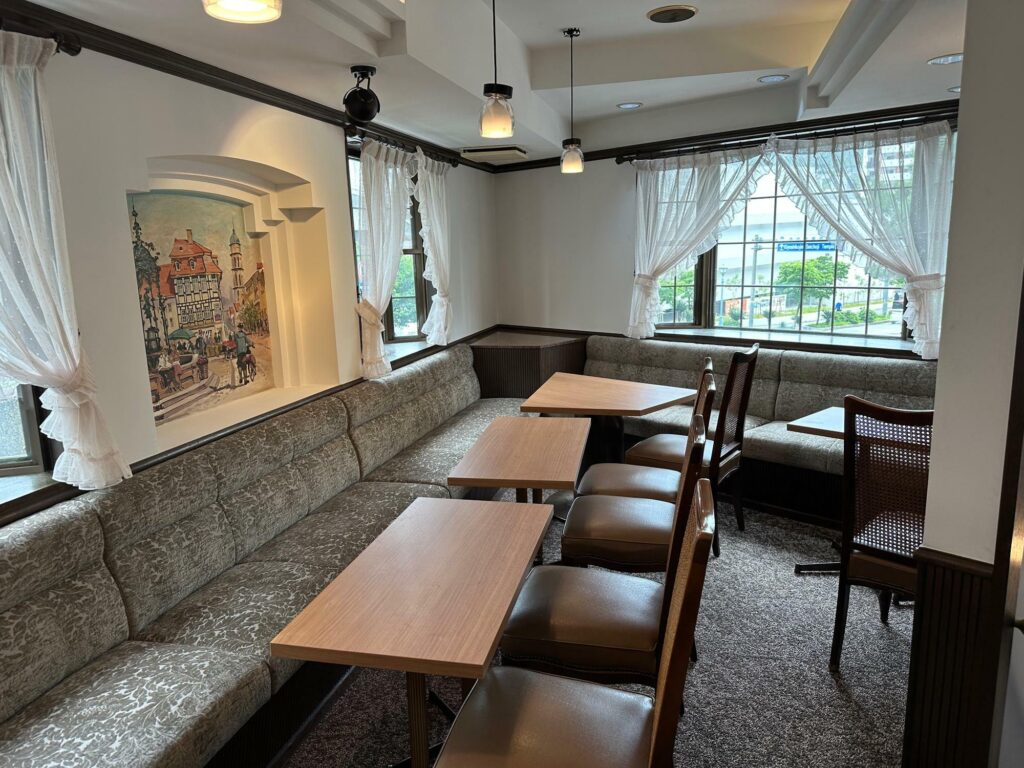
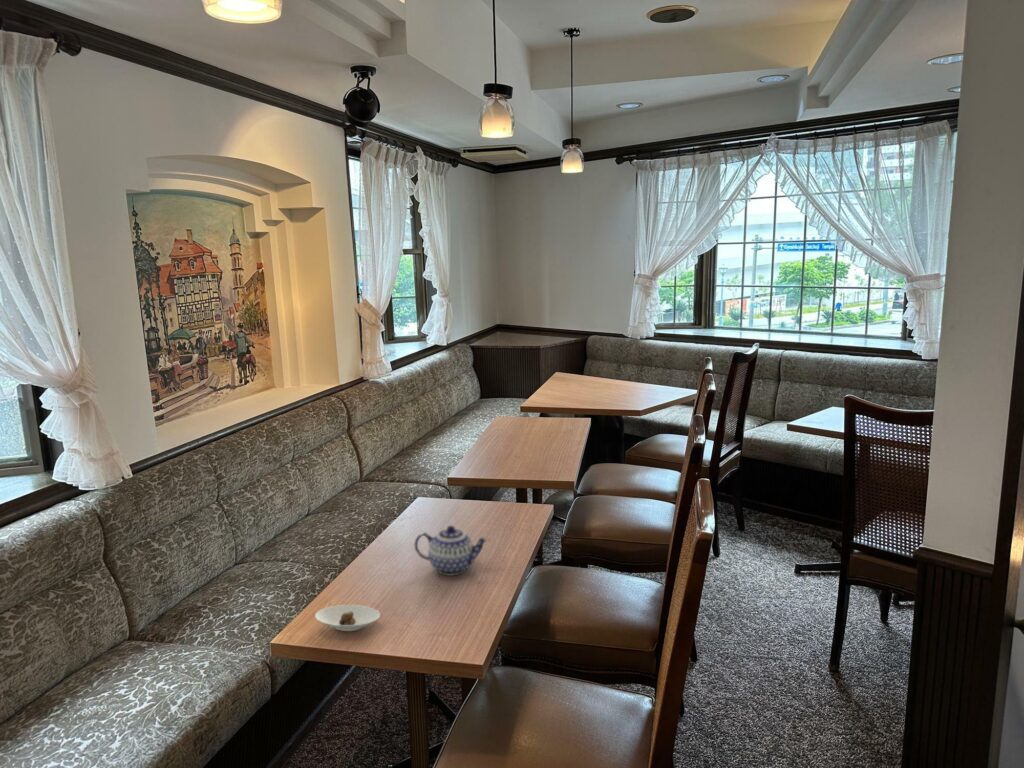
+ teapot (451, 547)
+ saucer (347, 619)
